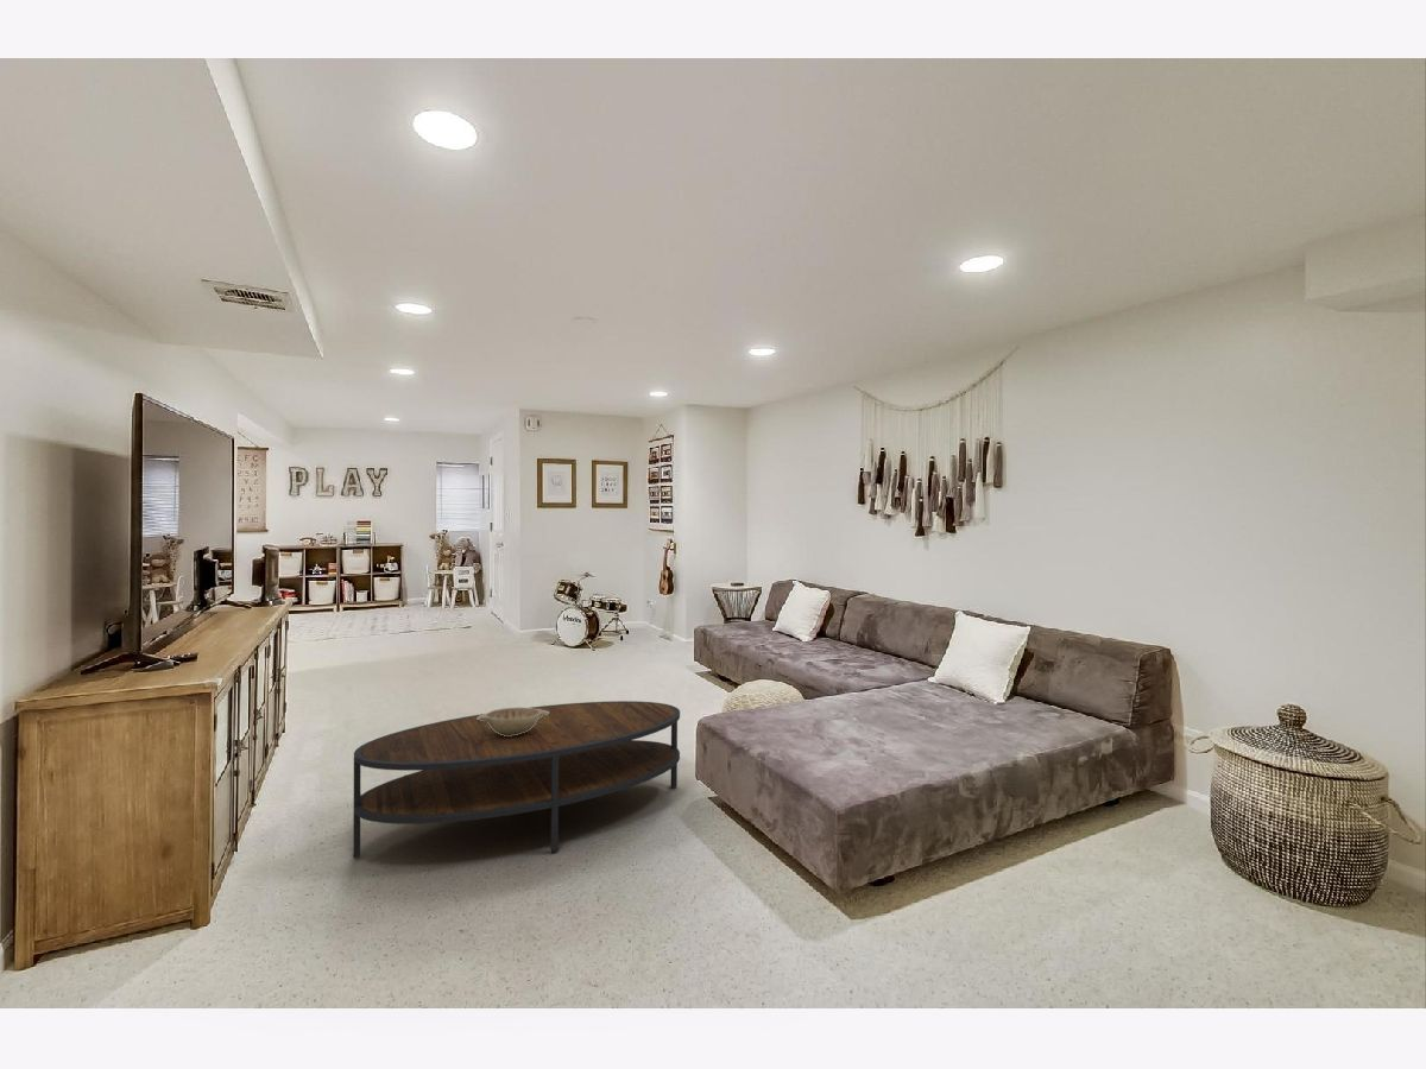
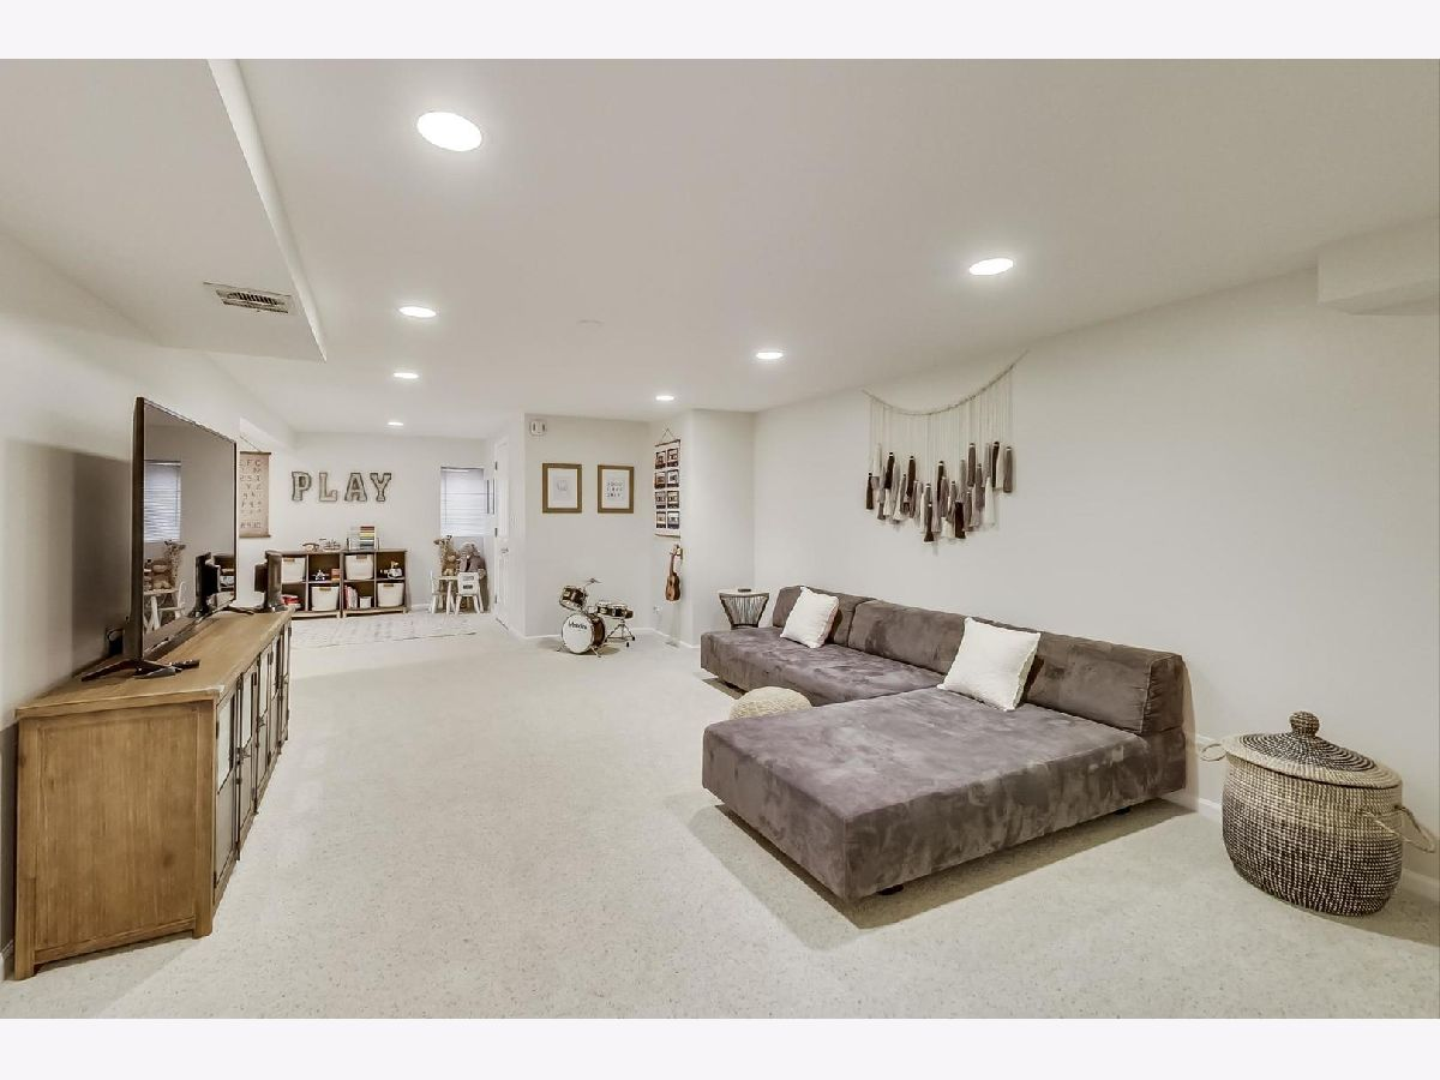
- coffee table (534, 772)
- decorative bowl (513, 721)
